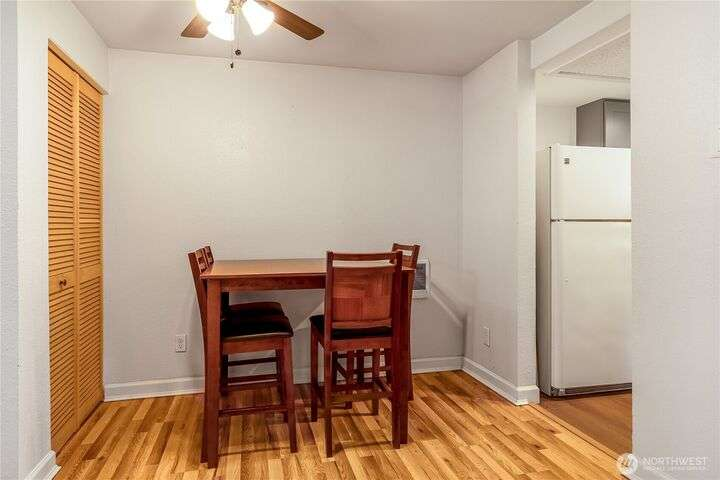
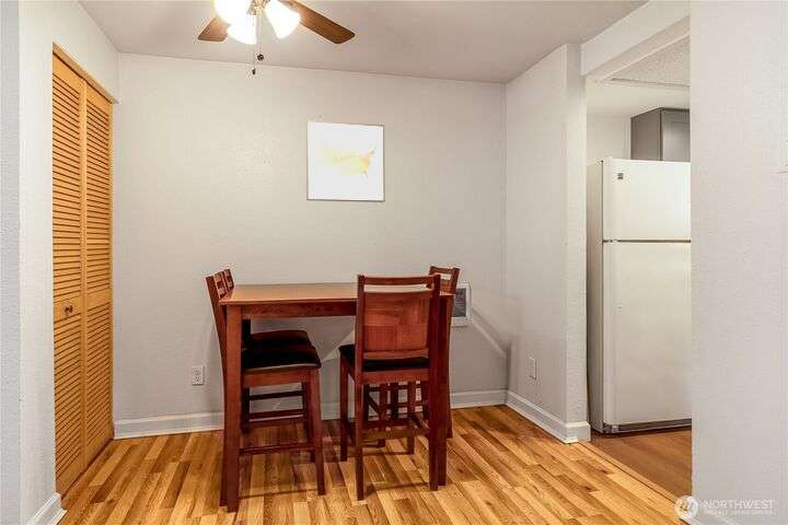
+ wall art (346, 162)
